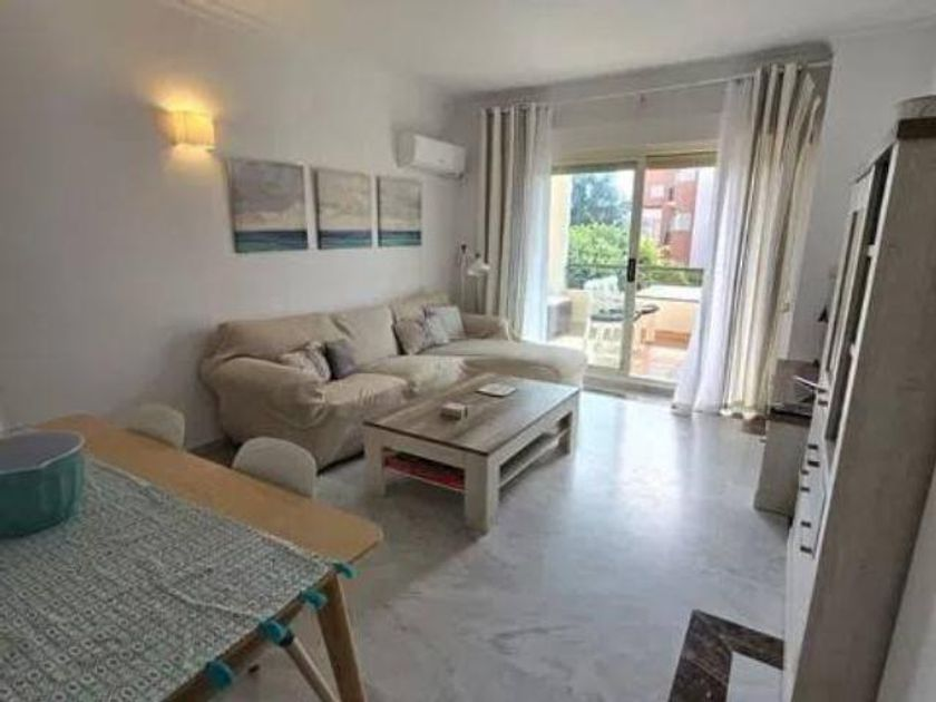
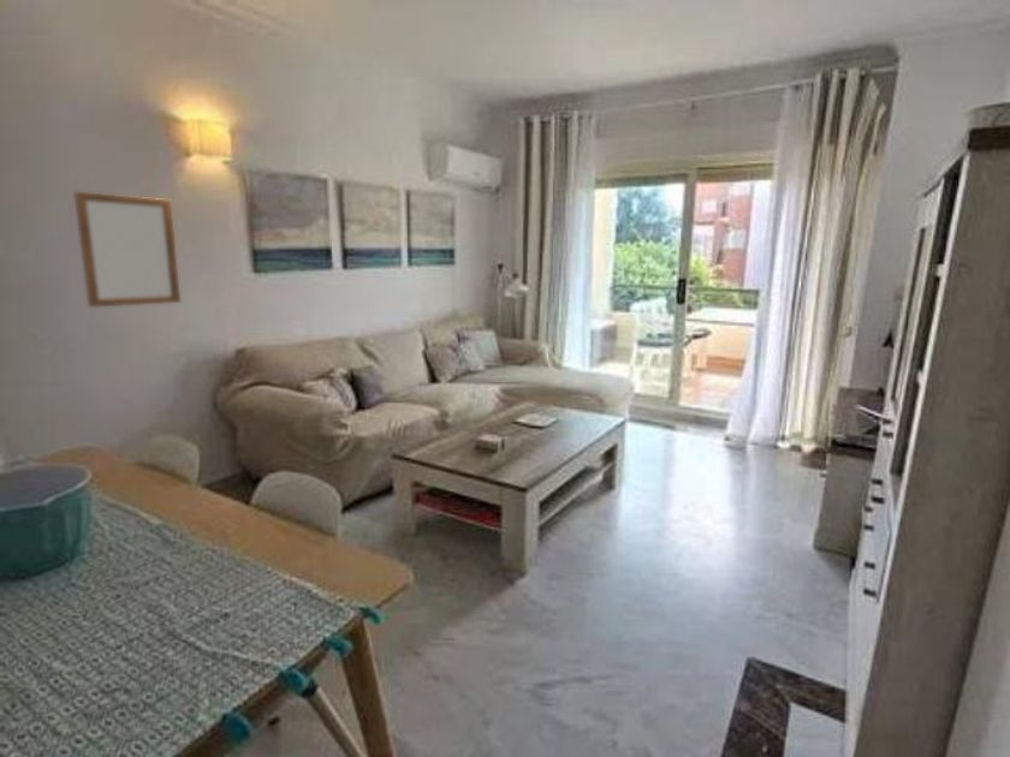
+ home mirror (130, 251)
